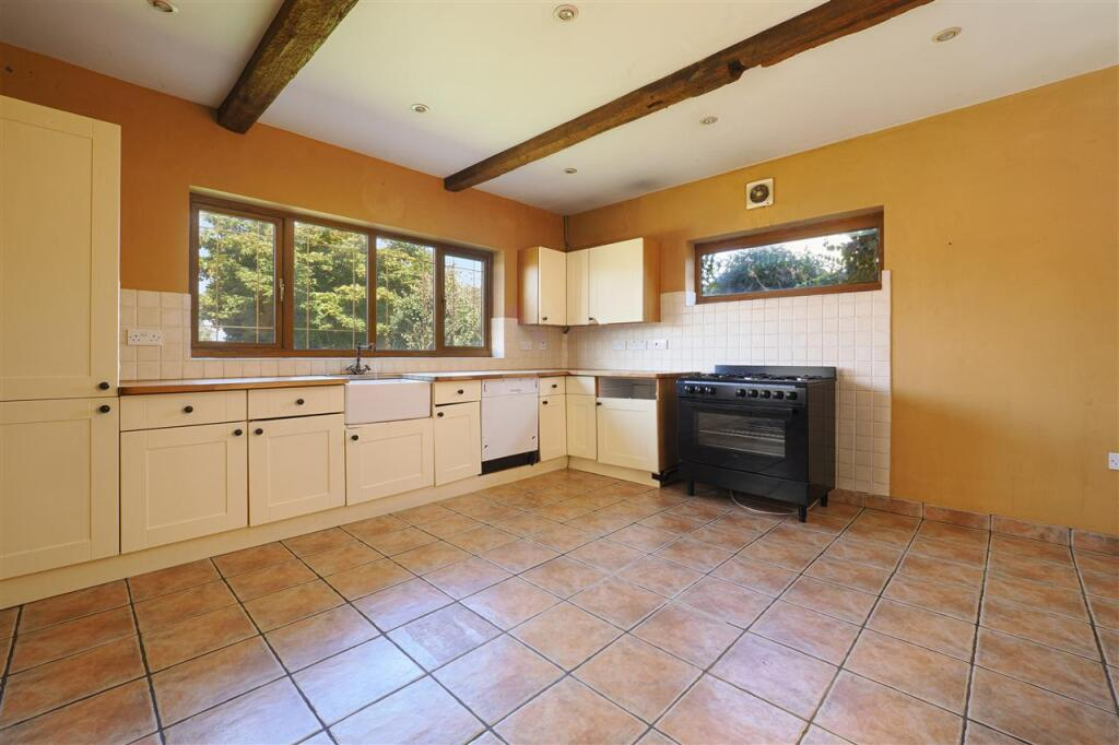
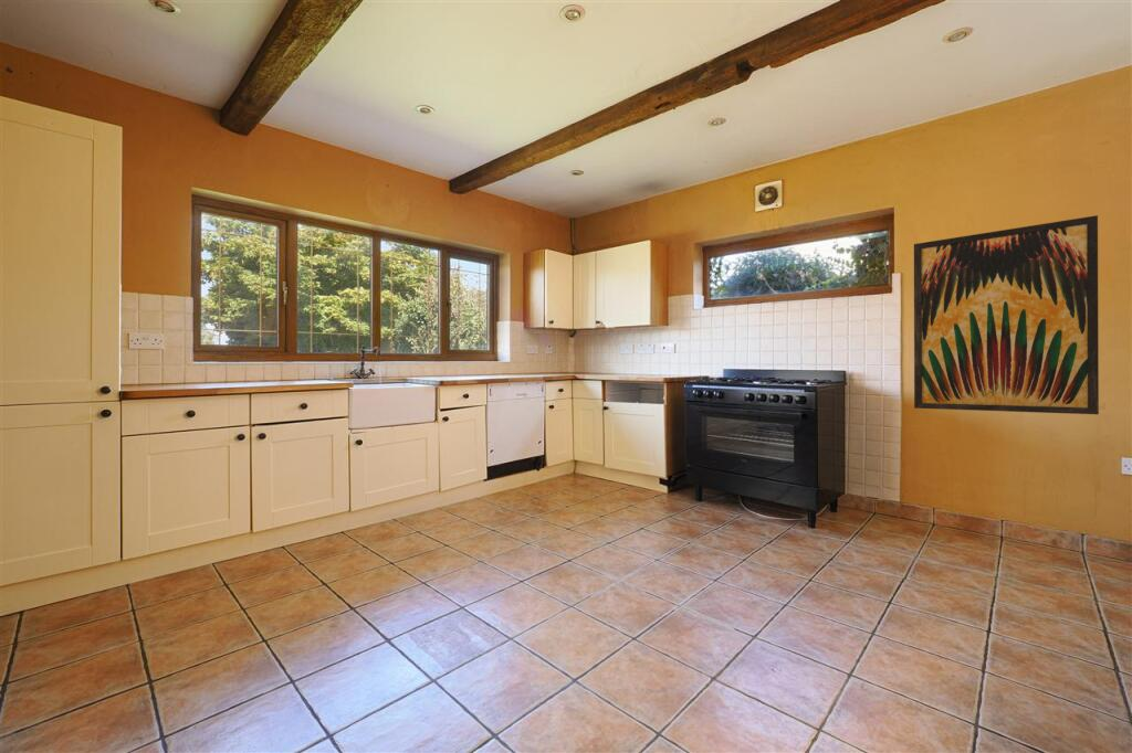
+ wall art (997, 320)
